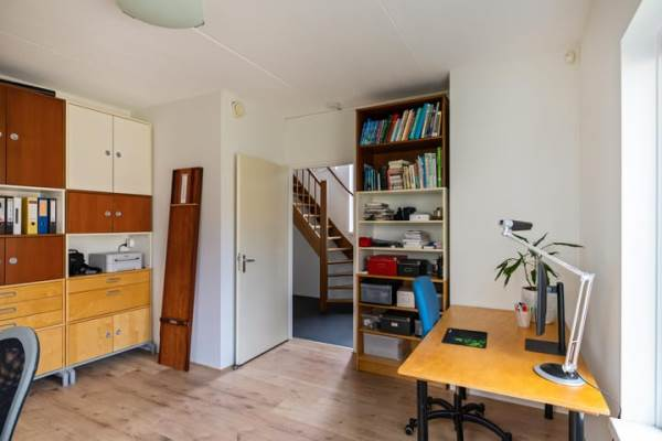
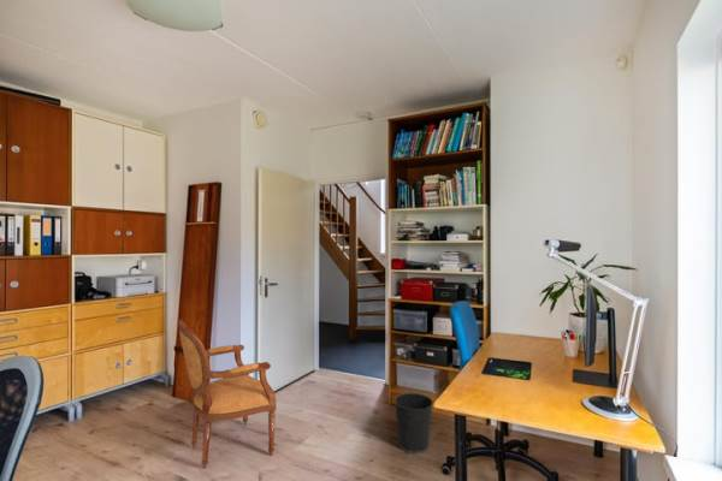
+ wastebasket (413, 422)
+ armchair (224, 381)
